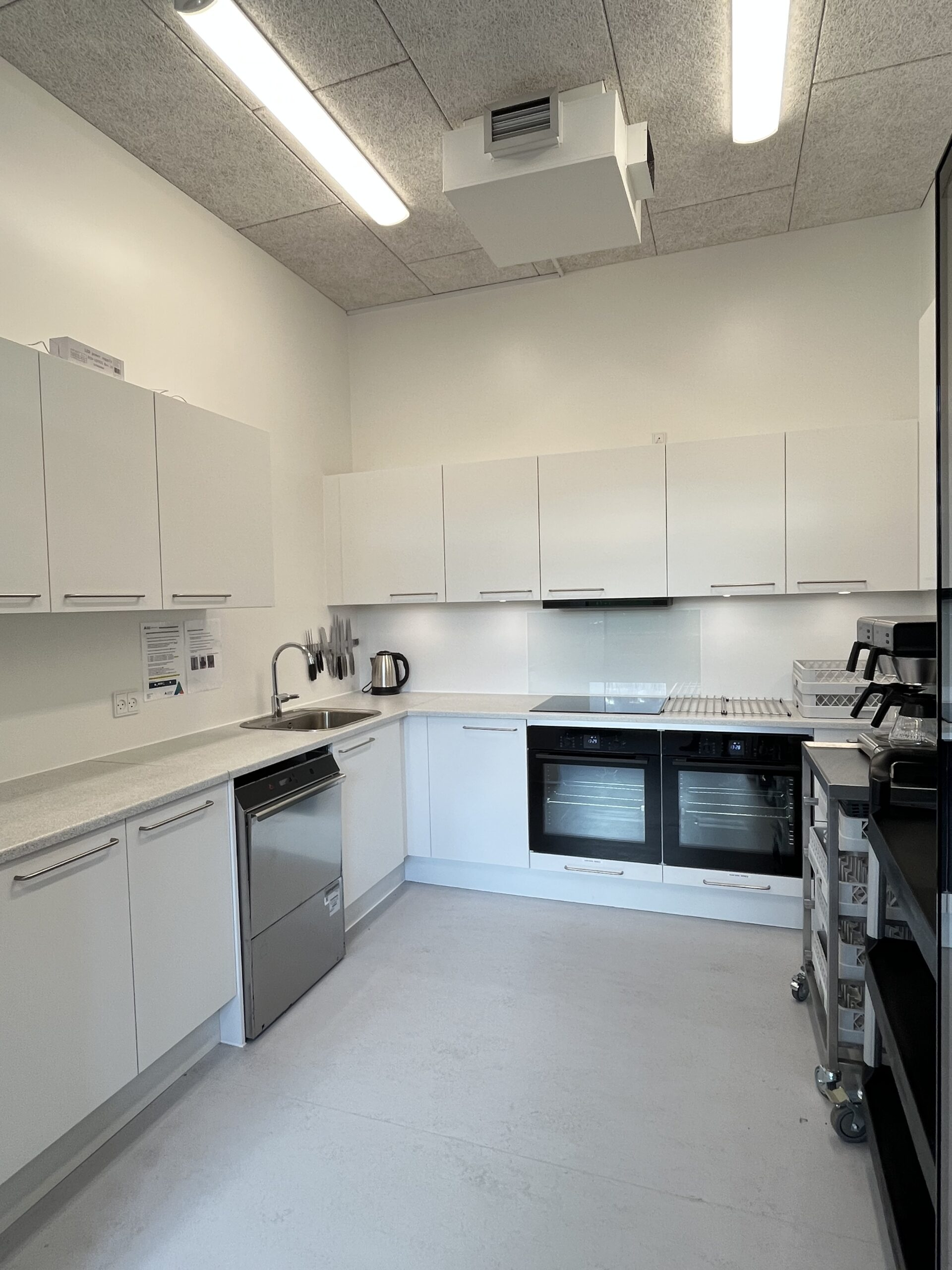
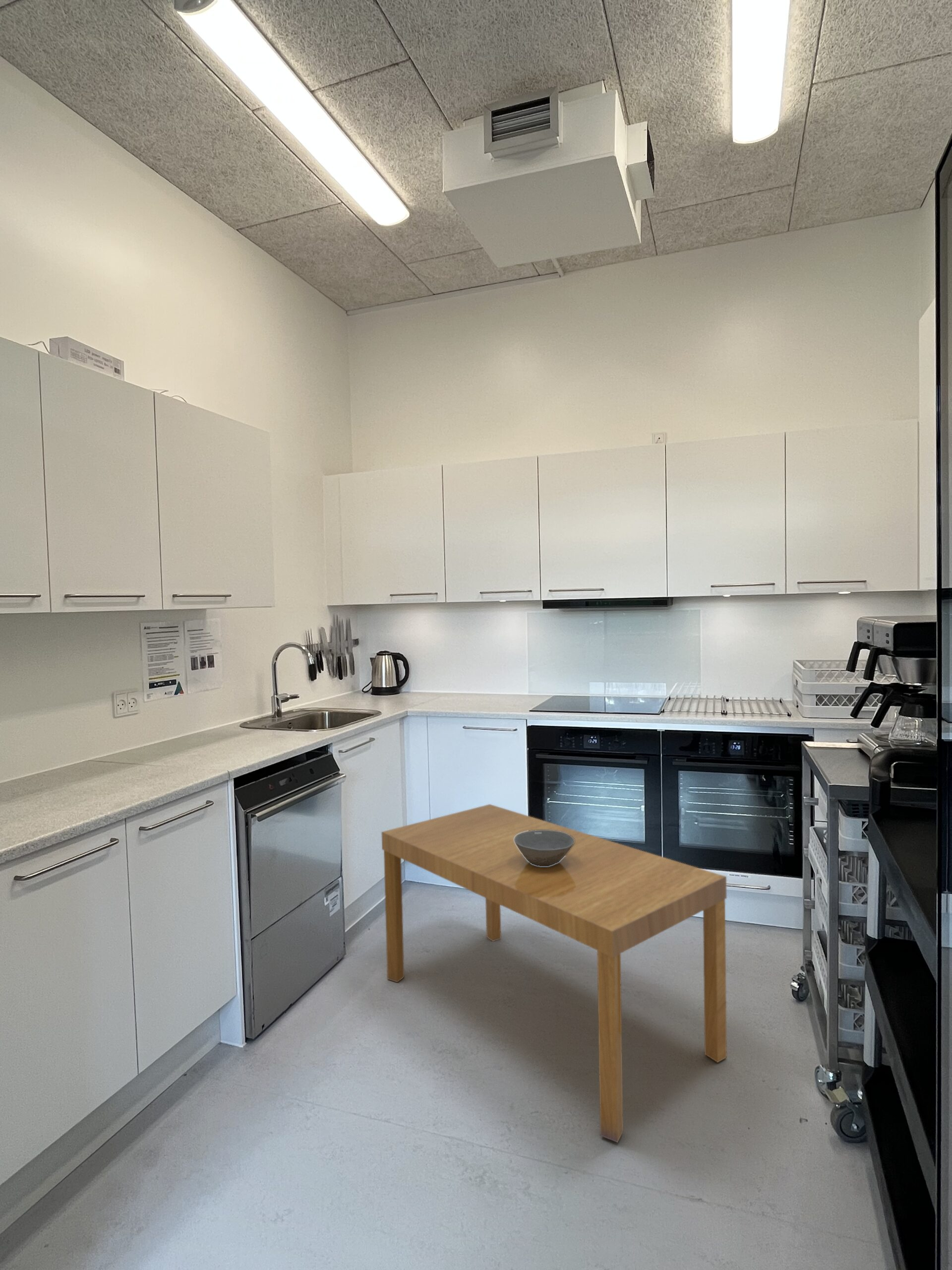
+ bowl (544, 849)
+ dining table (541, 924)
